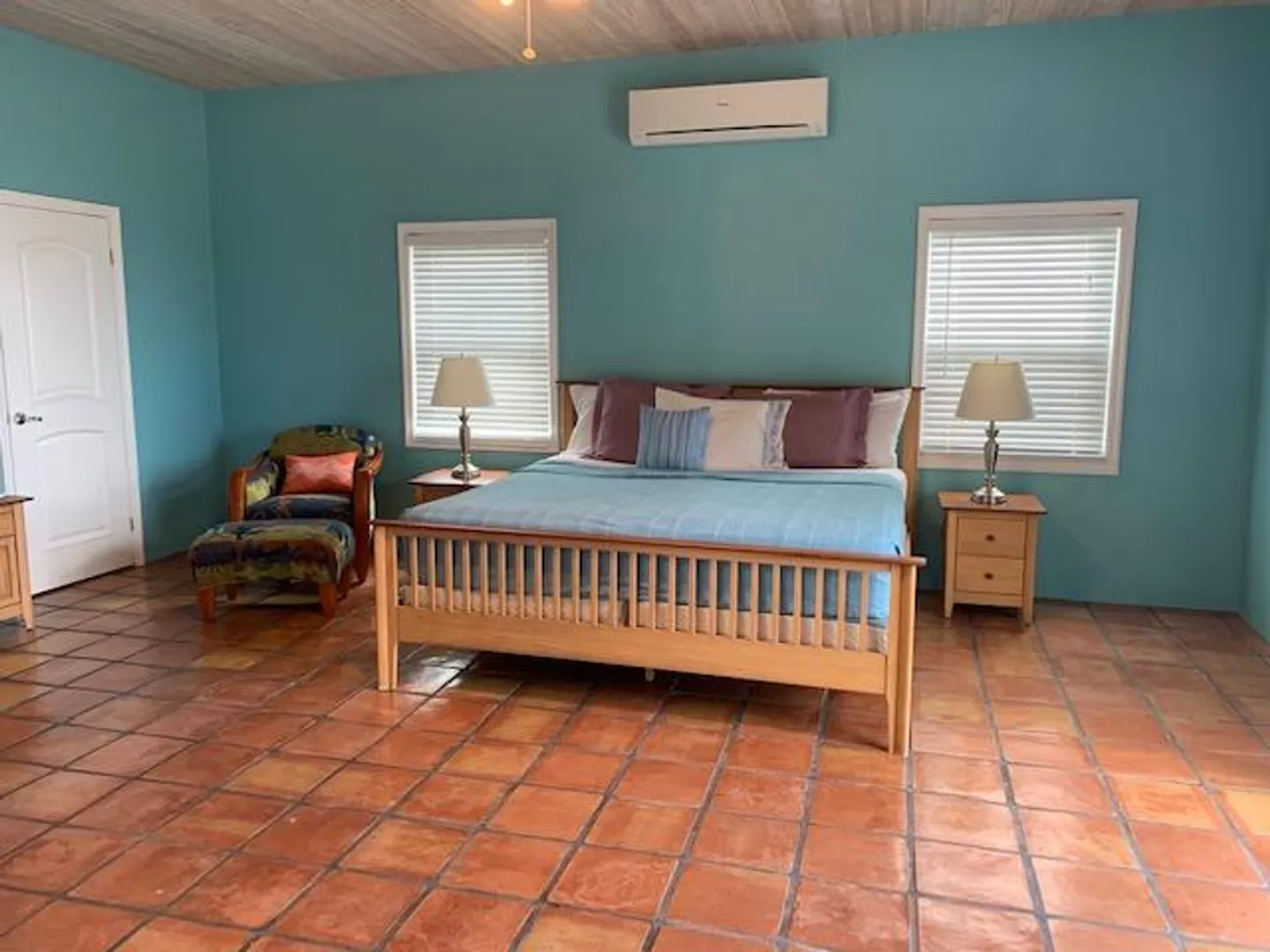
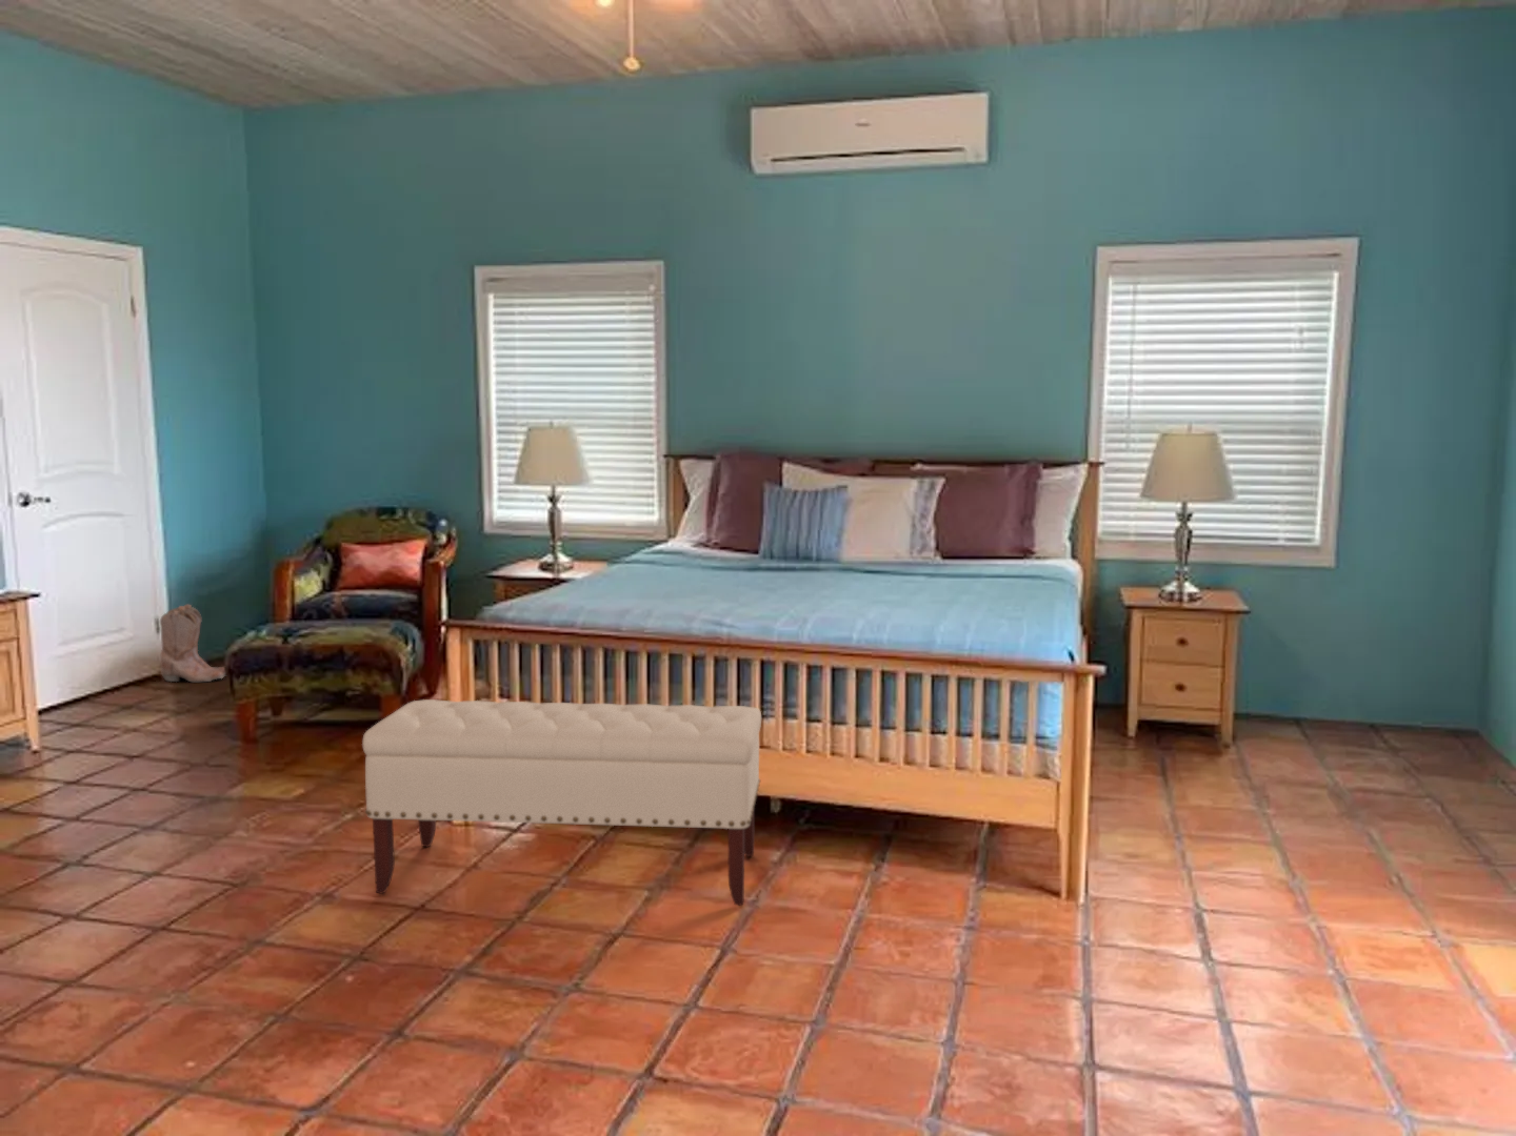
+ bench (571, 795)
+ boots (195, 642)
